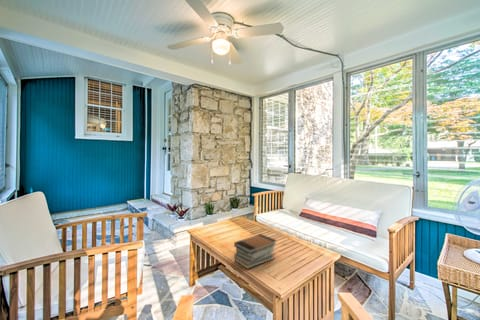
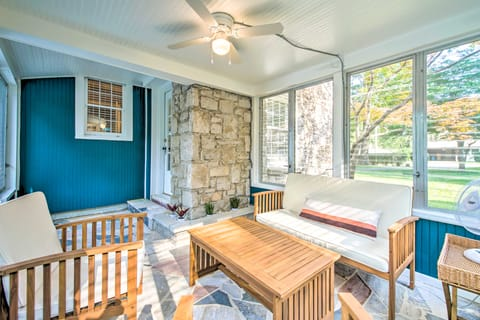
- book stack (255, 250)
